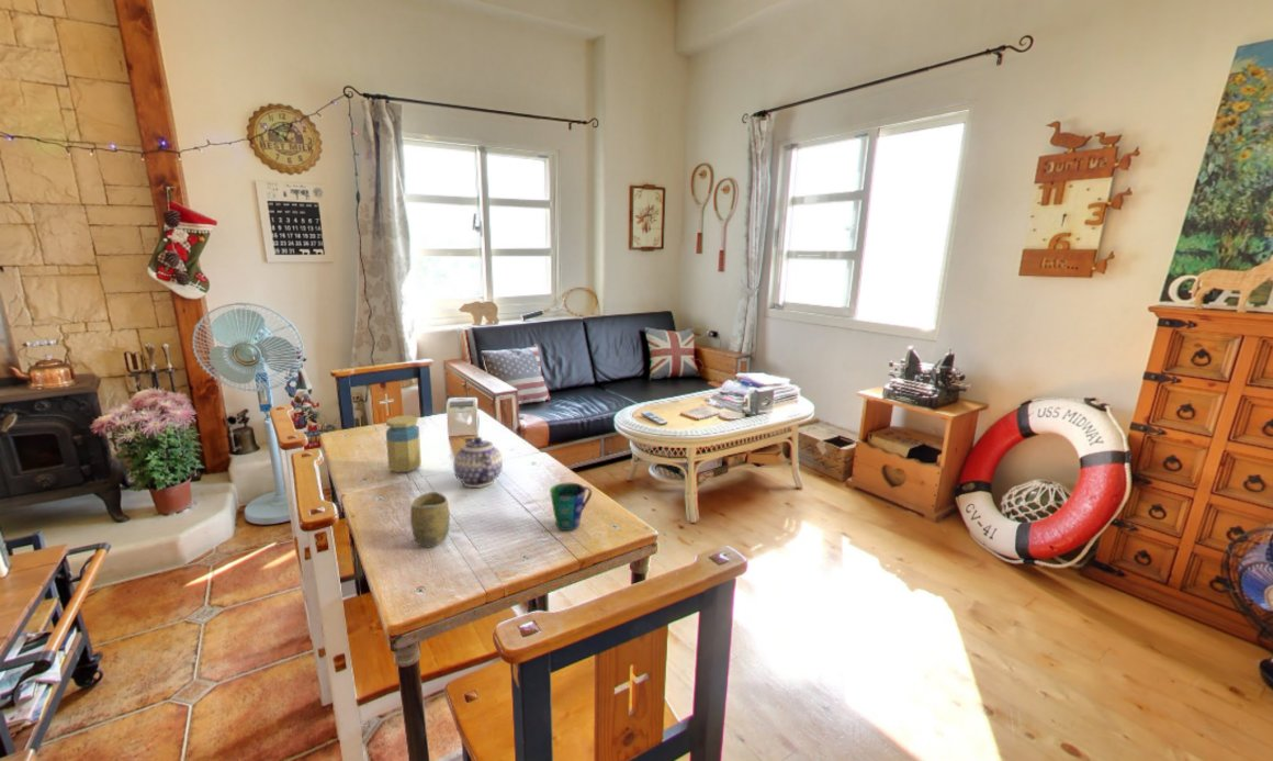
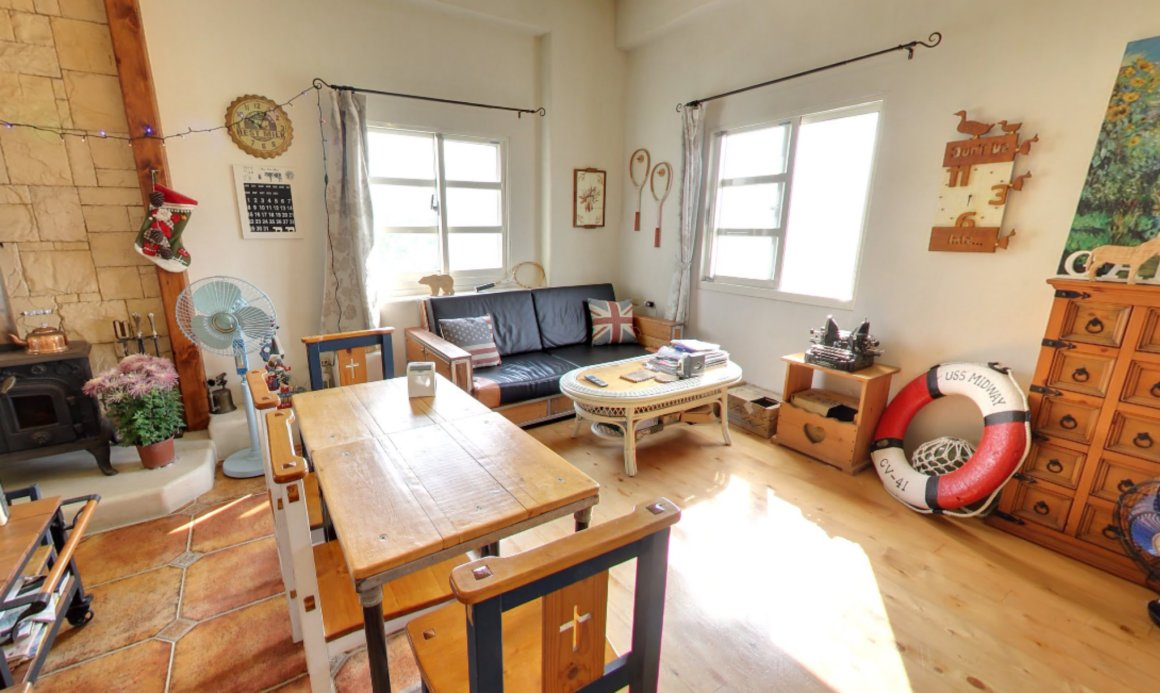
- cup (430, 519)
- teapot (477, 459)
- cup (572, 505)
- jar (403, 444)
